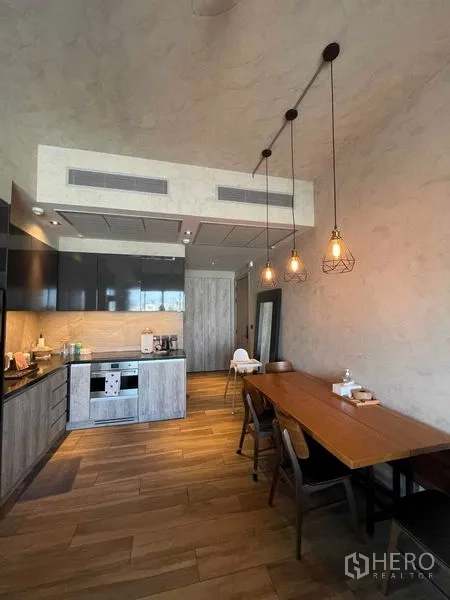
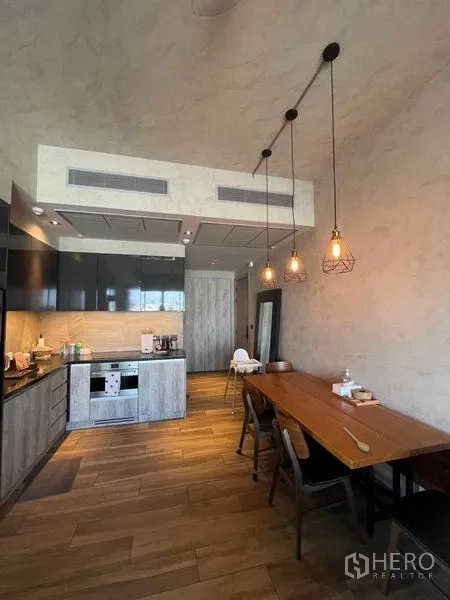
+ spoon (354, 438)
